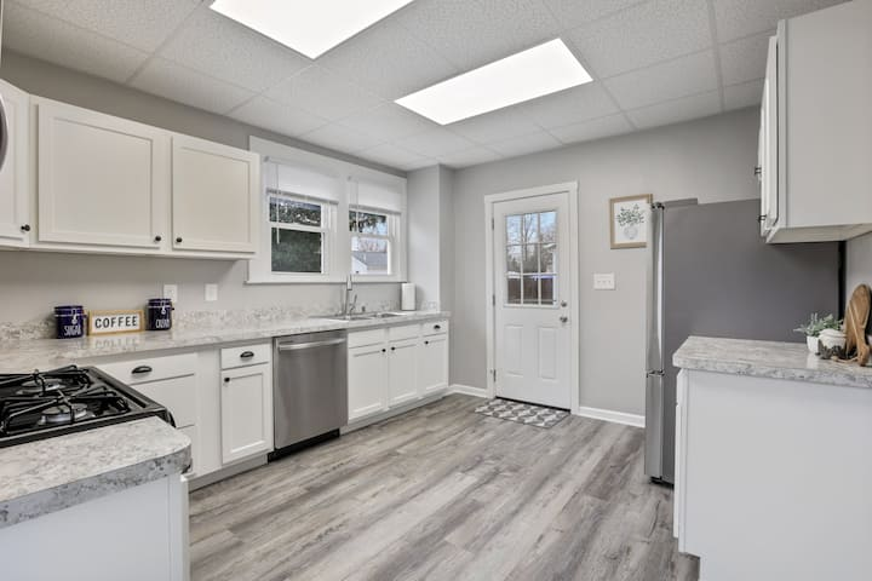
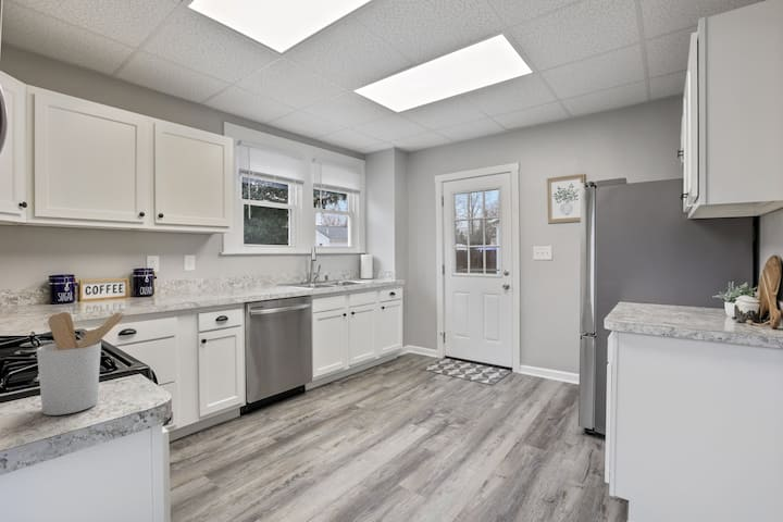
+ utensil holder (86, 358)
